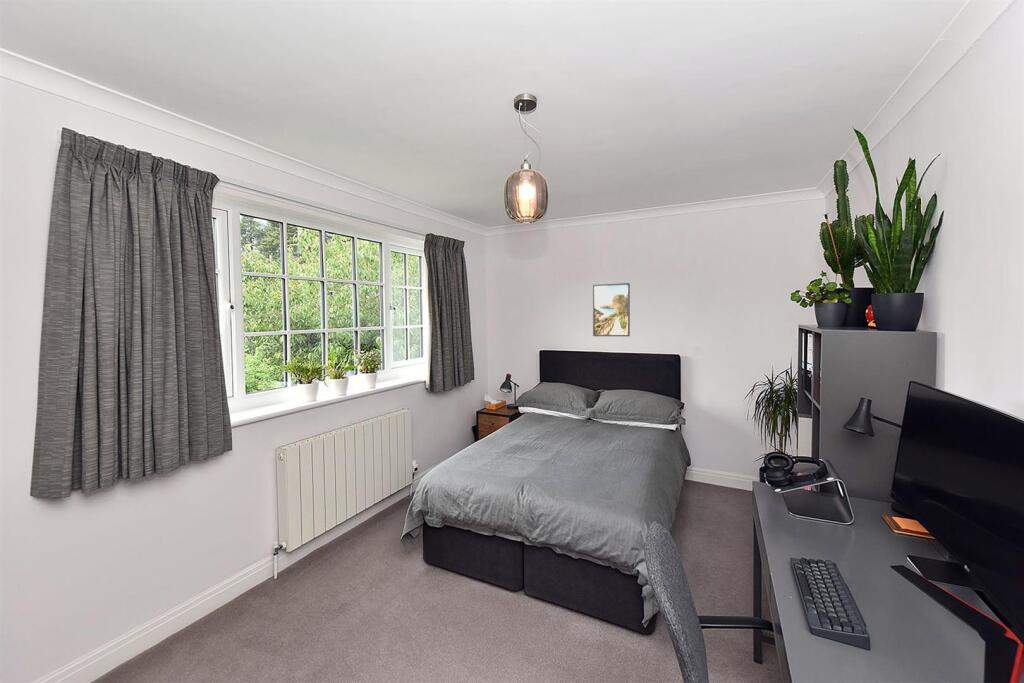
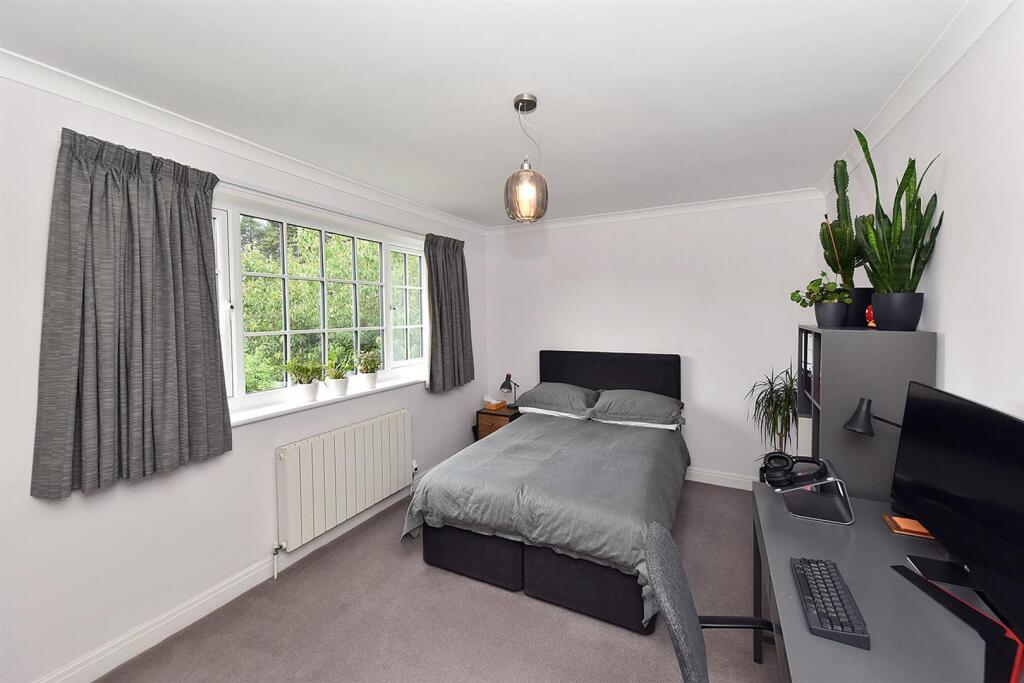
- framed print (611, 310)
